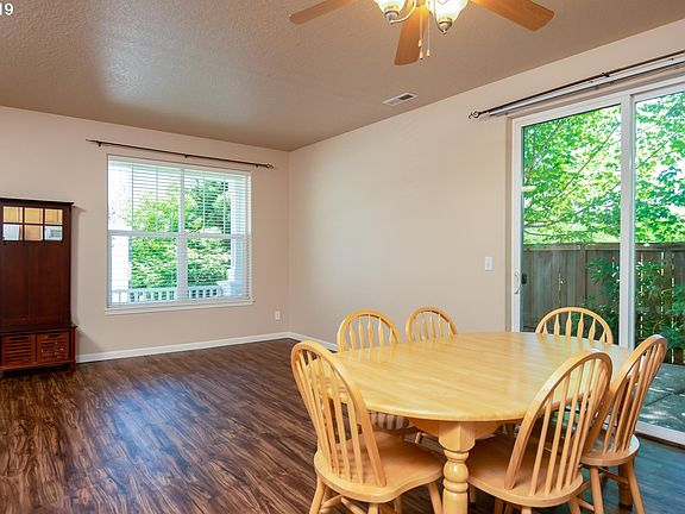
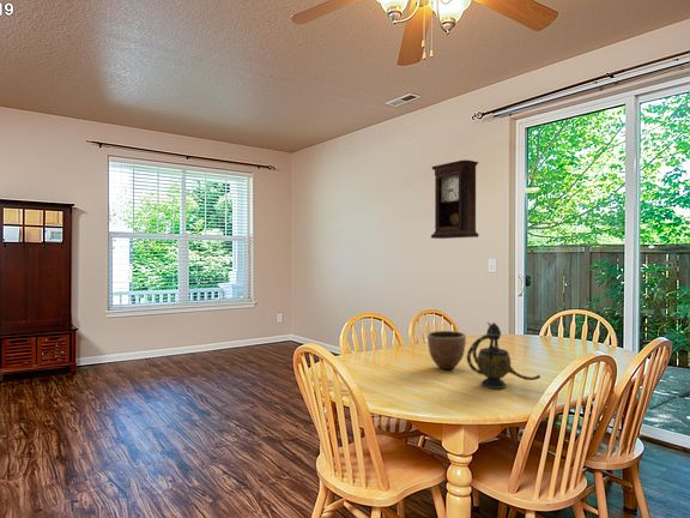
+ teapot (503, 354)
+ pendulum clock (452, 200)
+ decorative bowl (446, 350)
